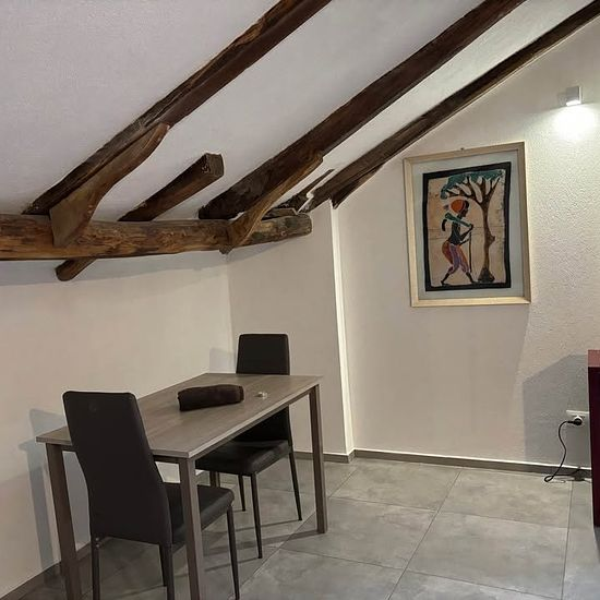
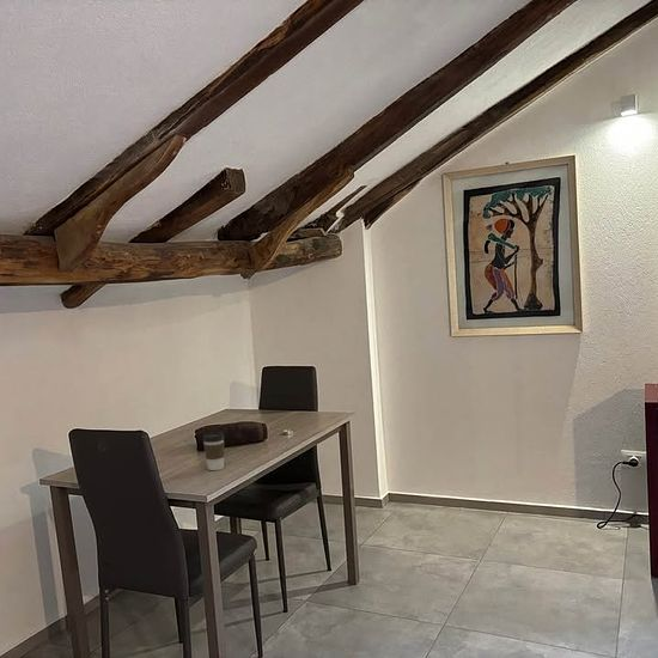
+ coffee cup (214, 451)
